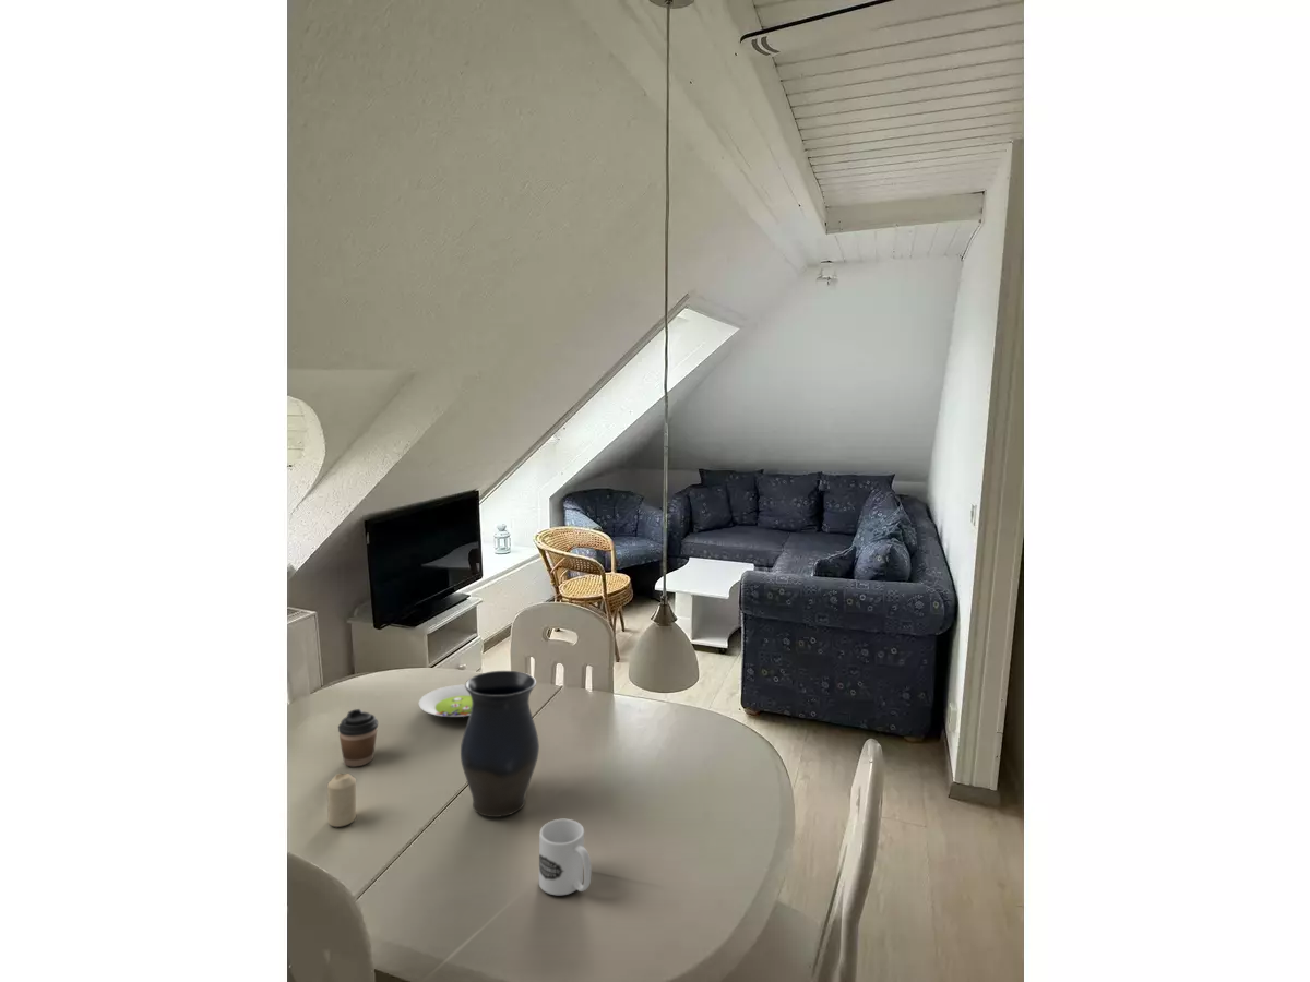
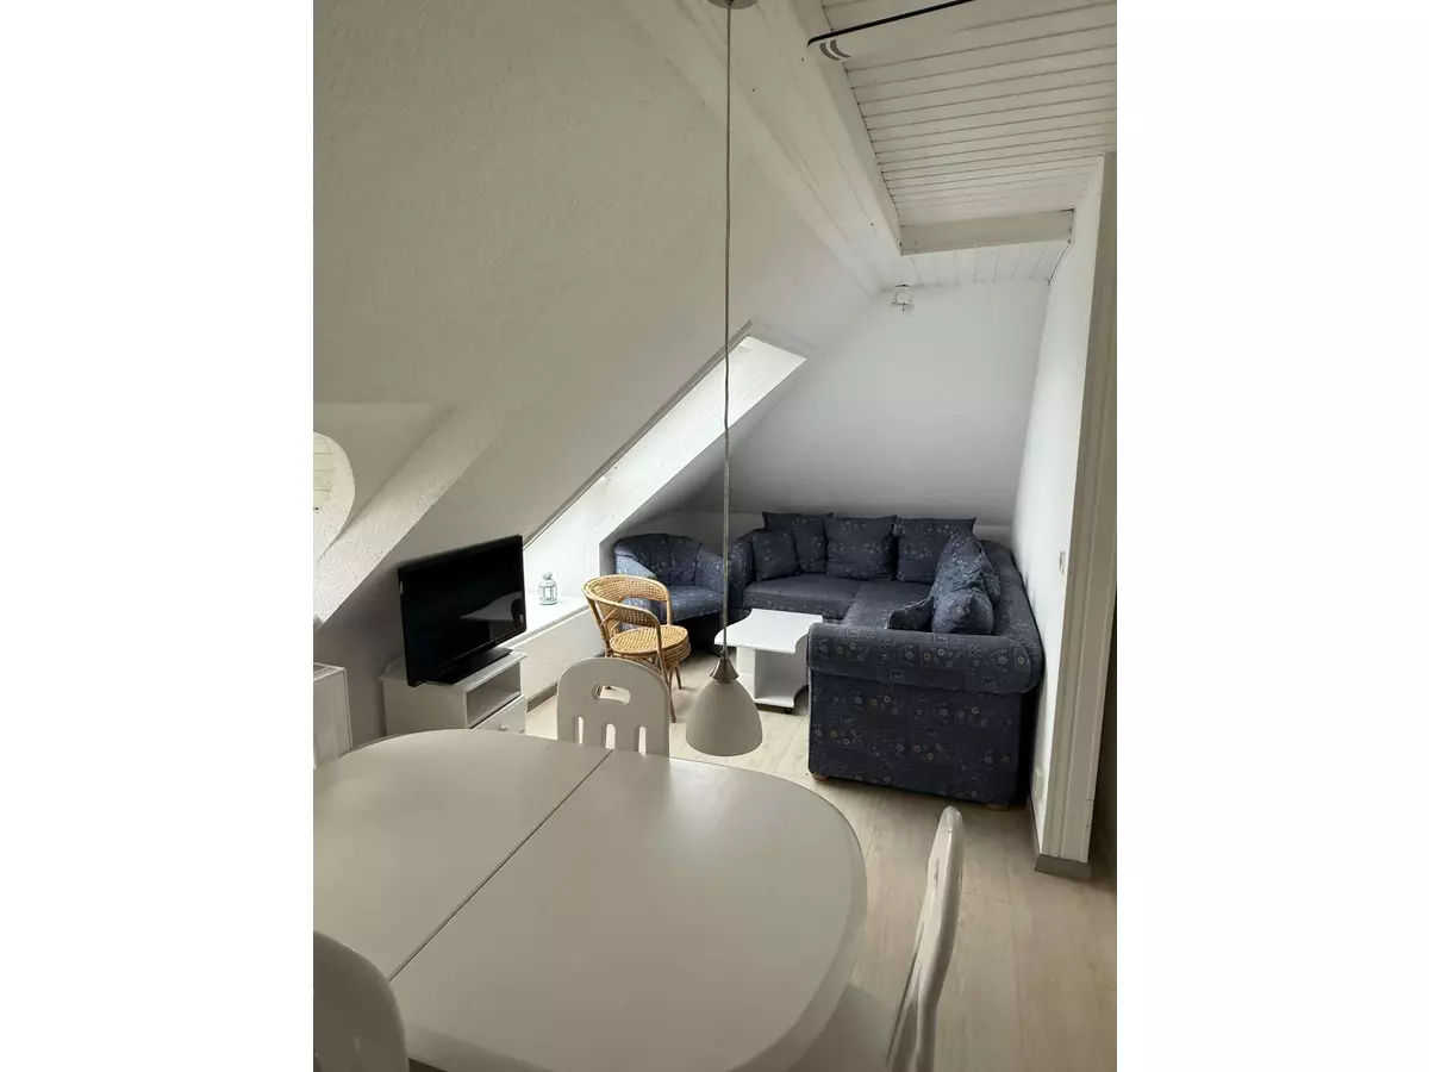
- vase (500, 743)
- mug (568, 860)
- candle (342, 798)
- salad plate (461, 702)
- coffee cup (358, 736)
